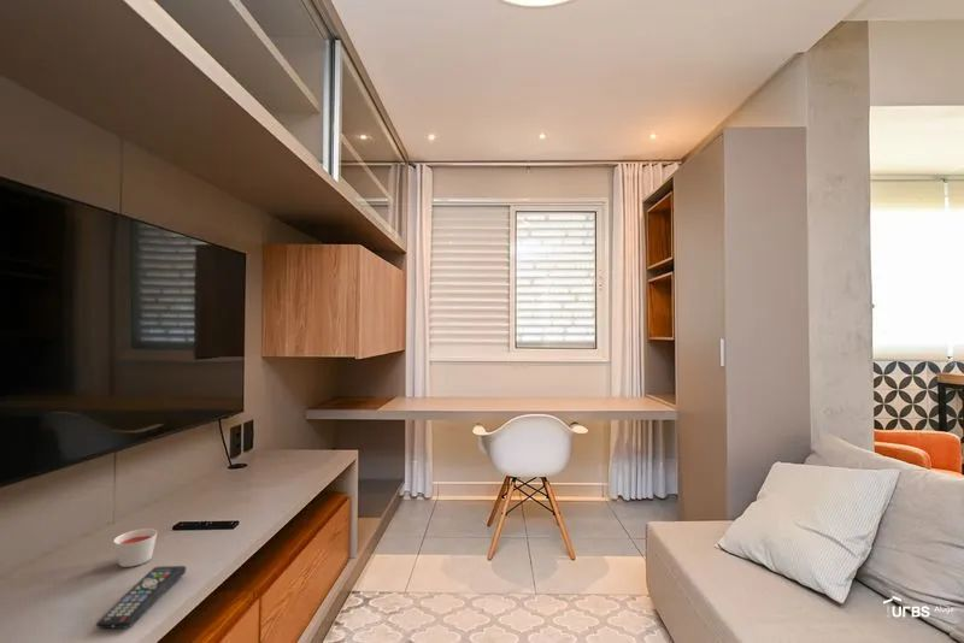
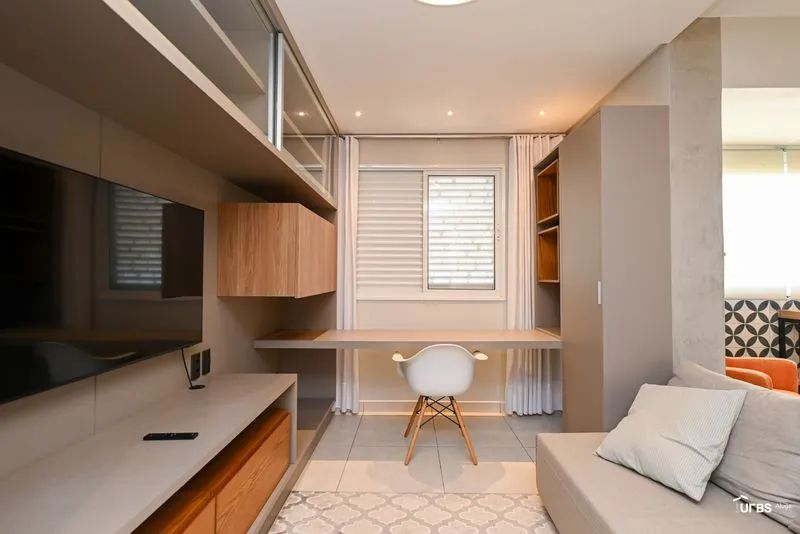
- remote control (146, 592)
- candle (135, 548)
